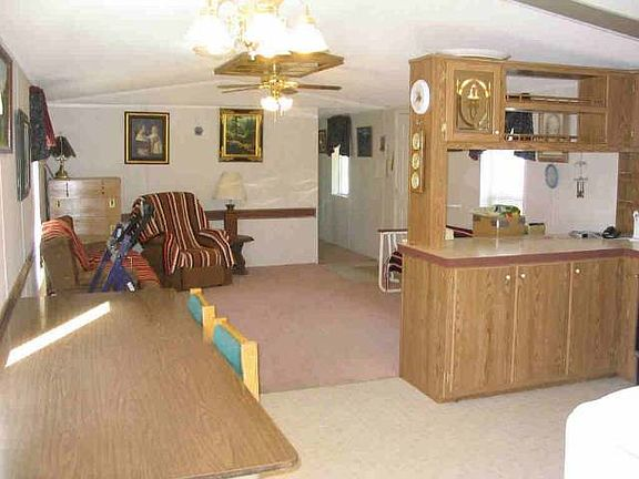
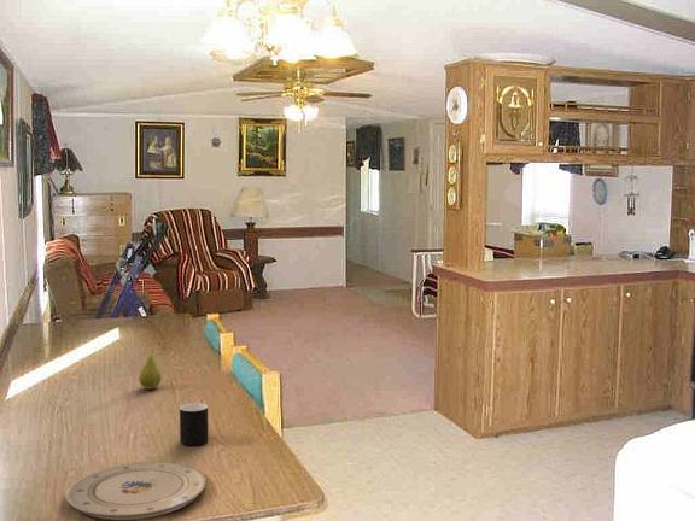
+ fruit (150, 369)
+ plate (138, 488)
+ cup (193, 422)
